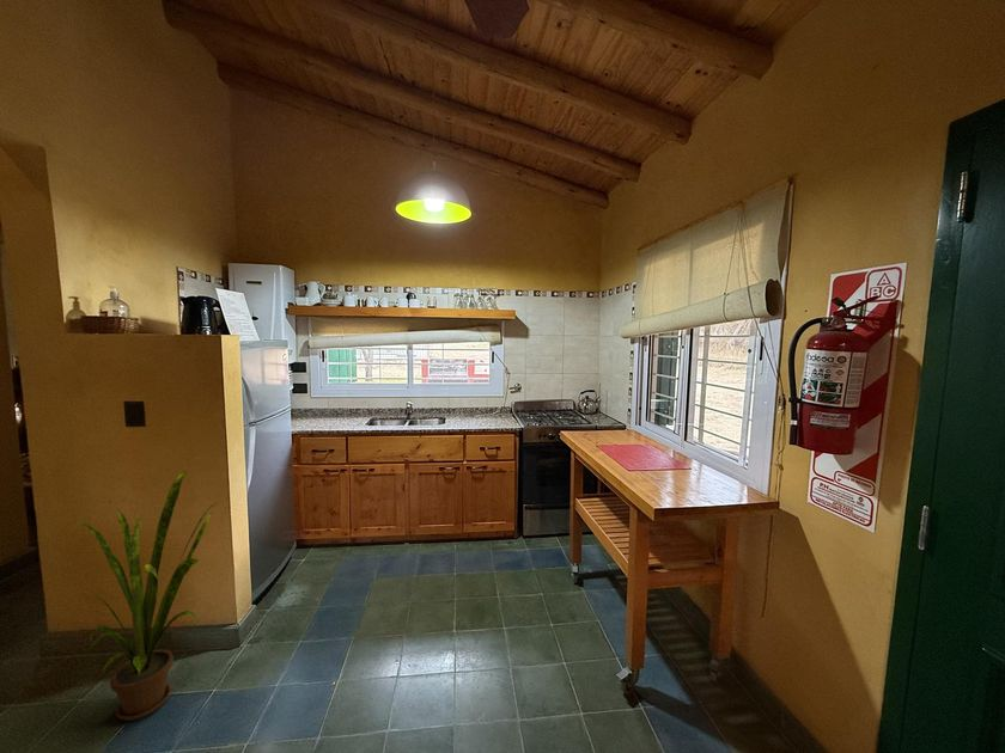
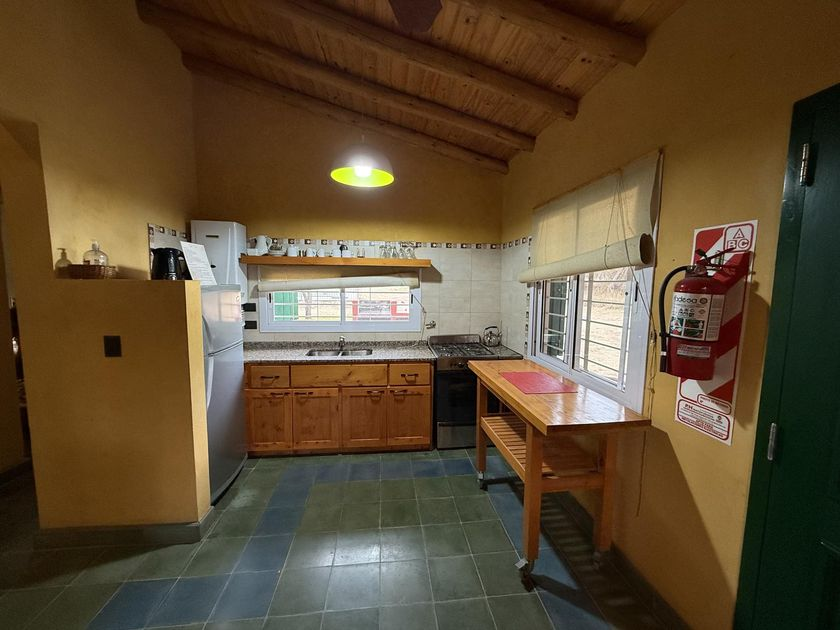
- house plant (142, 594)
